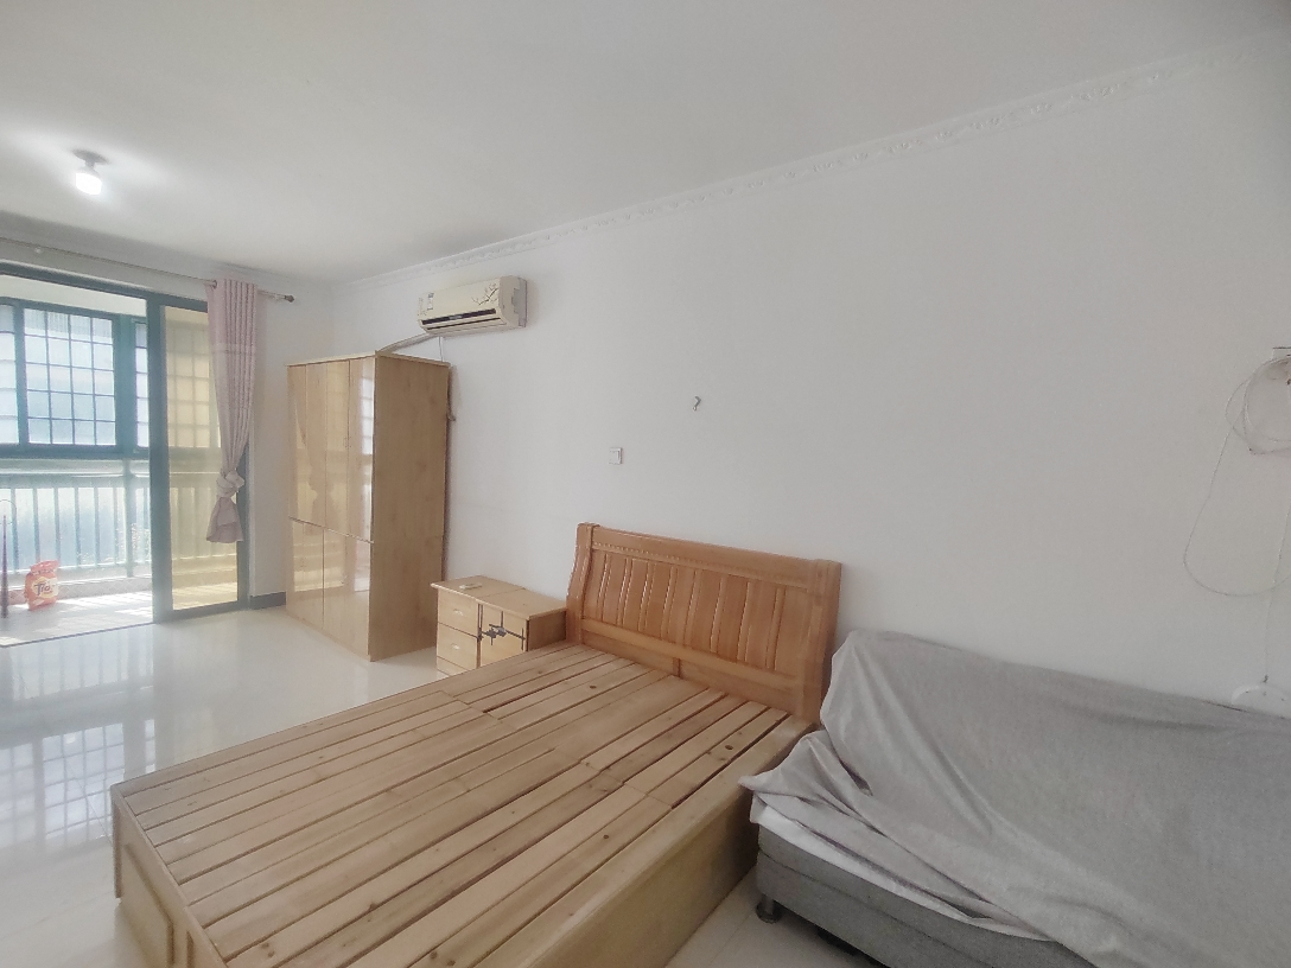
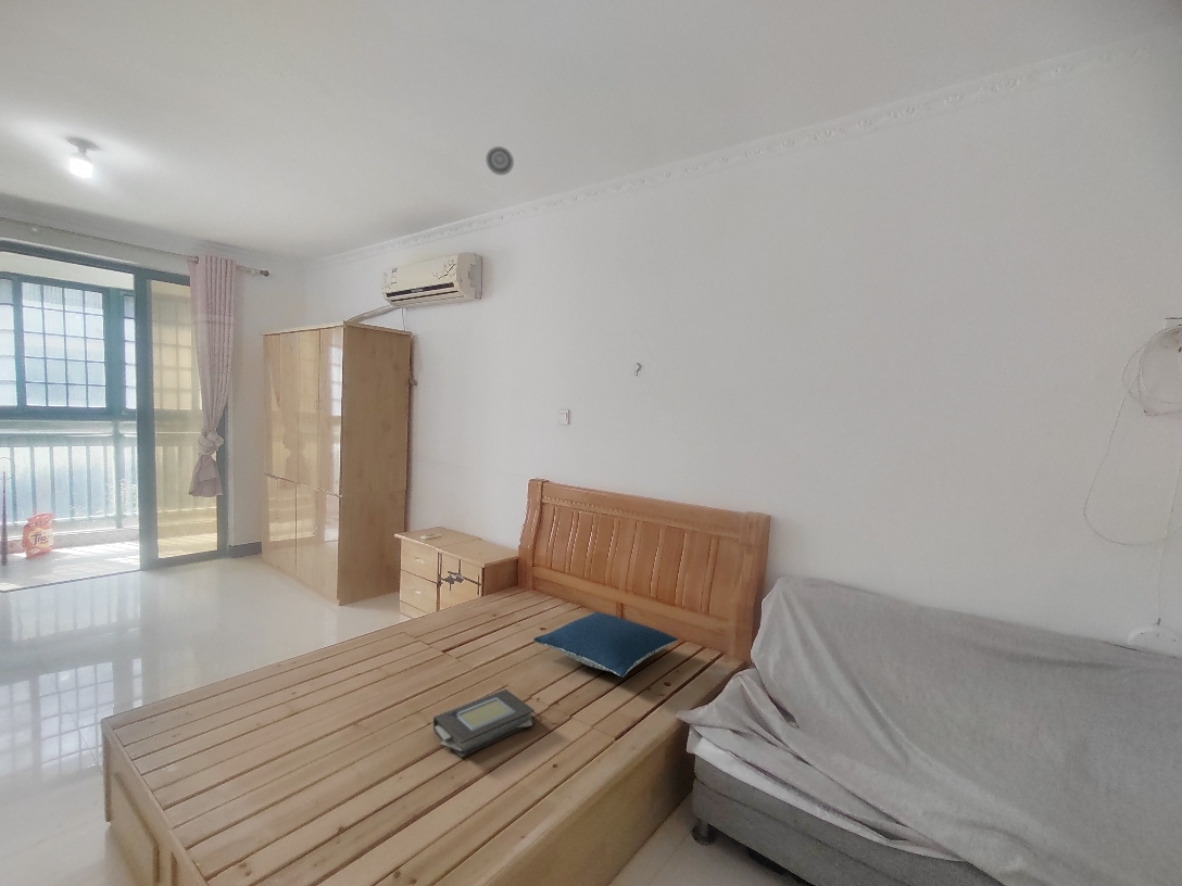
+ pillow (607, 640)
+ smoke detector (500, 160)
+ book (485, 721)
